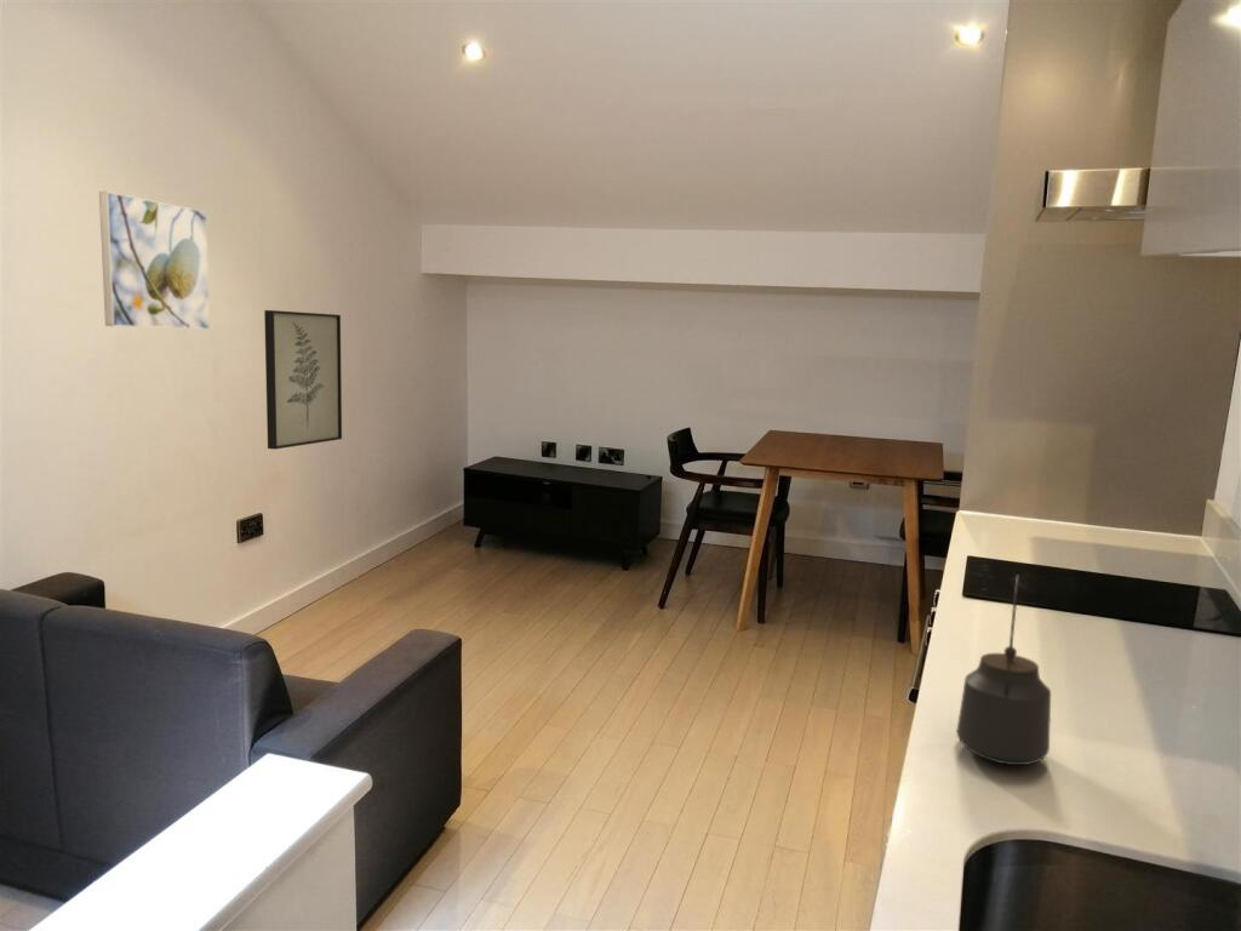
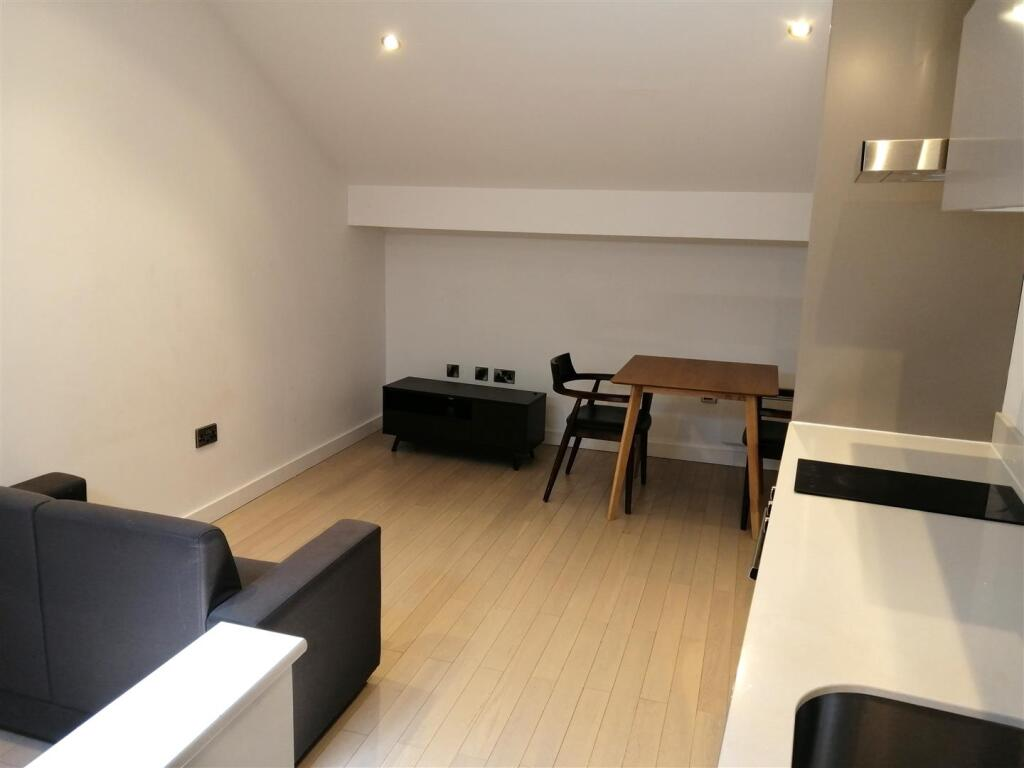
- kettle (1010, 659)
- wall art (305, 378)
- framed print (158, 265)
